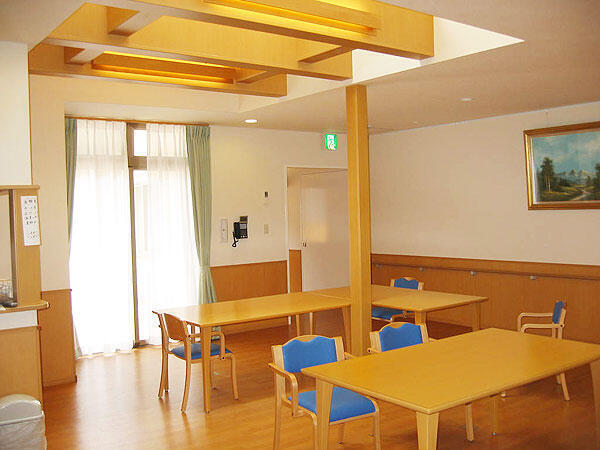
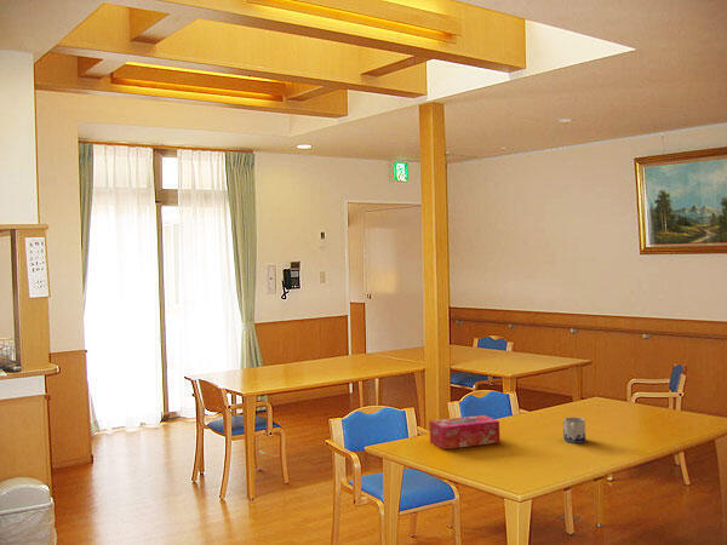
+ mug (574, 430)
+ tissue box (464, 431)
